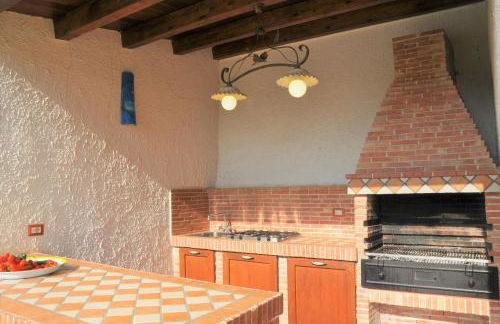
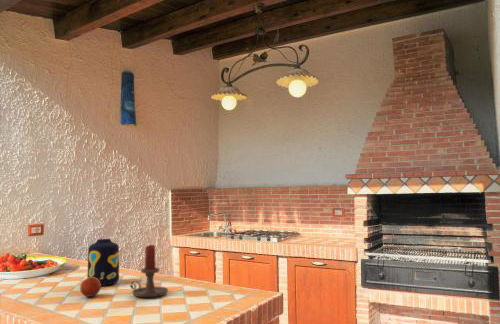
+ vase (103, 261)
+ fruit (90, 286)
+ candle holder (146, 269)
